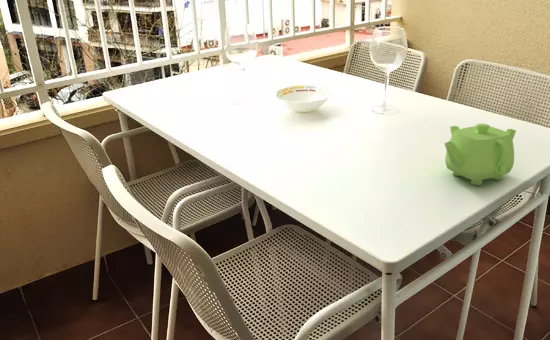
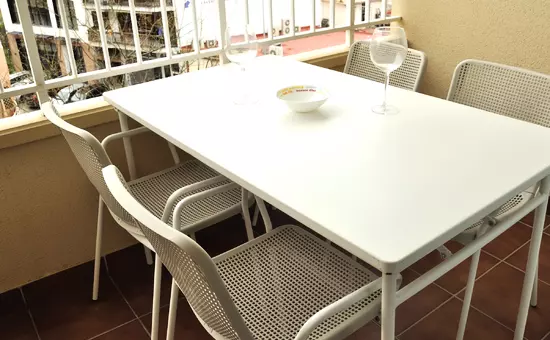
- teapot (477, 149)
